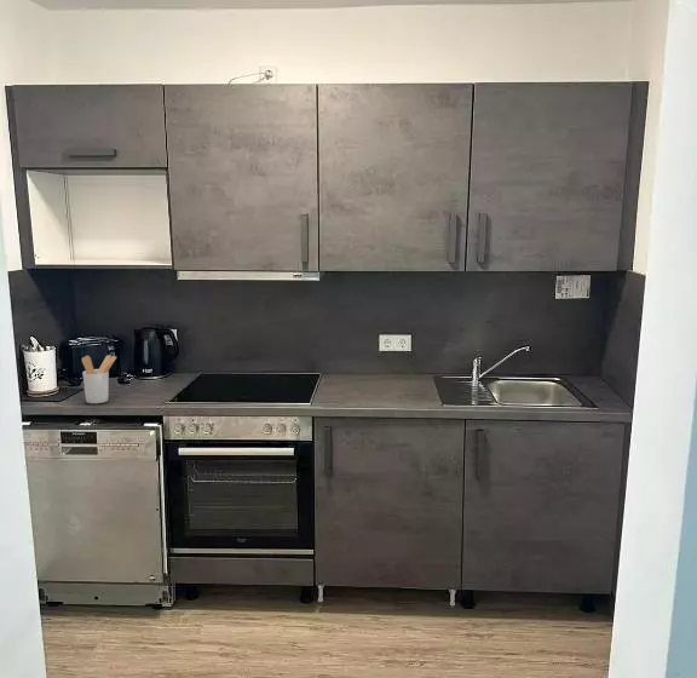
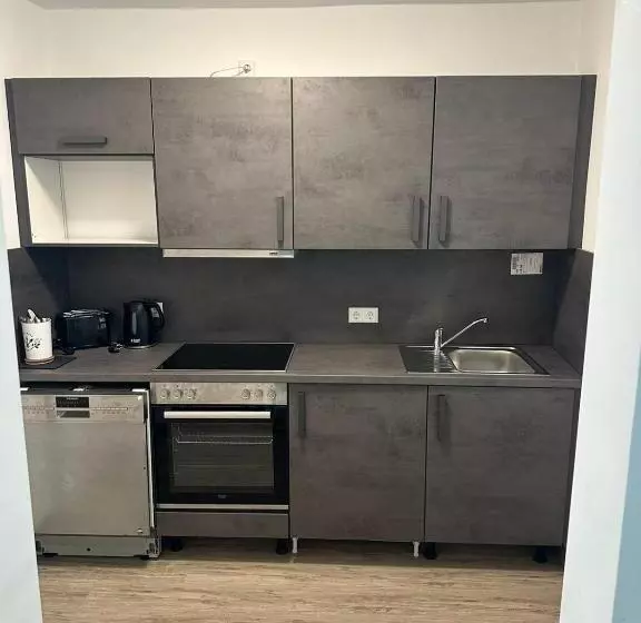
- utensil holder (100, 378)
